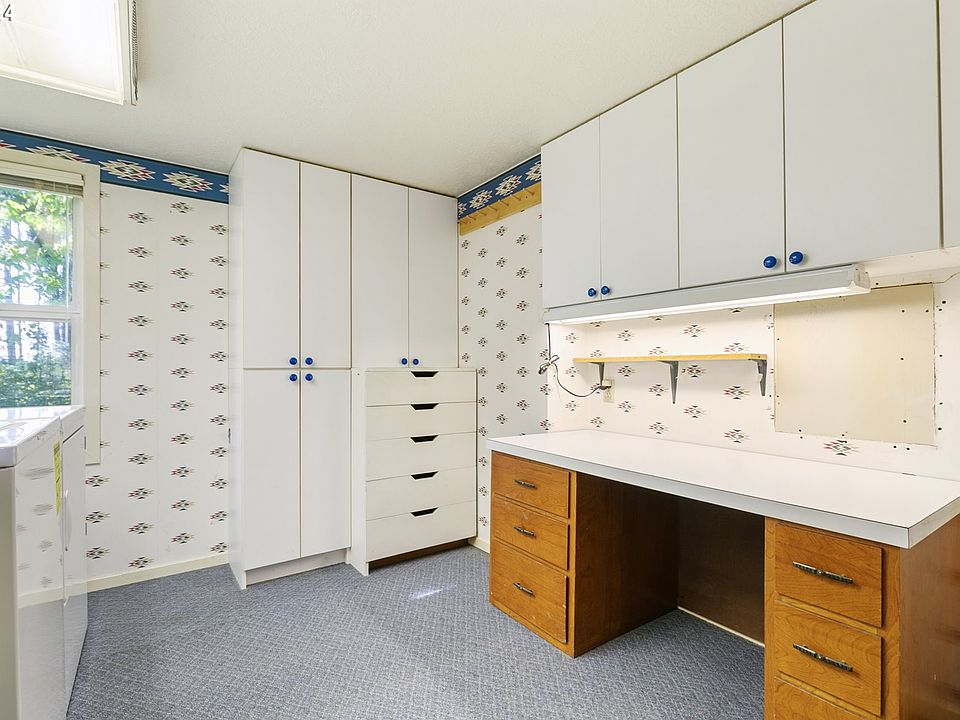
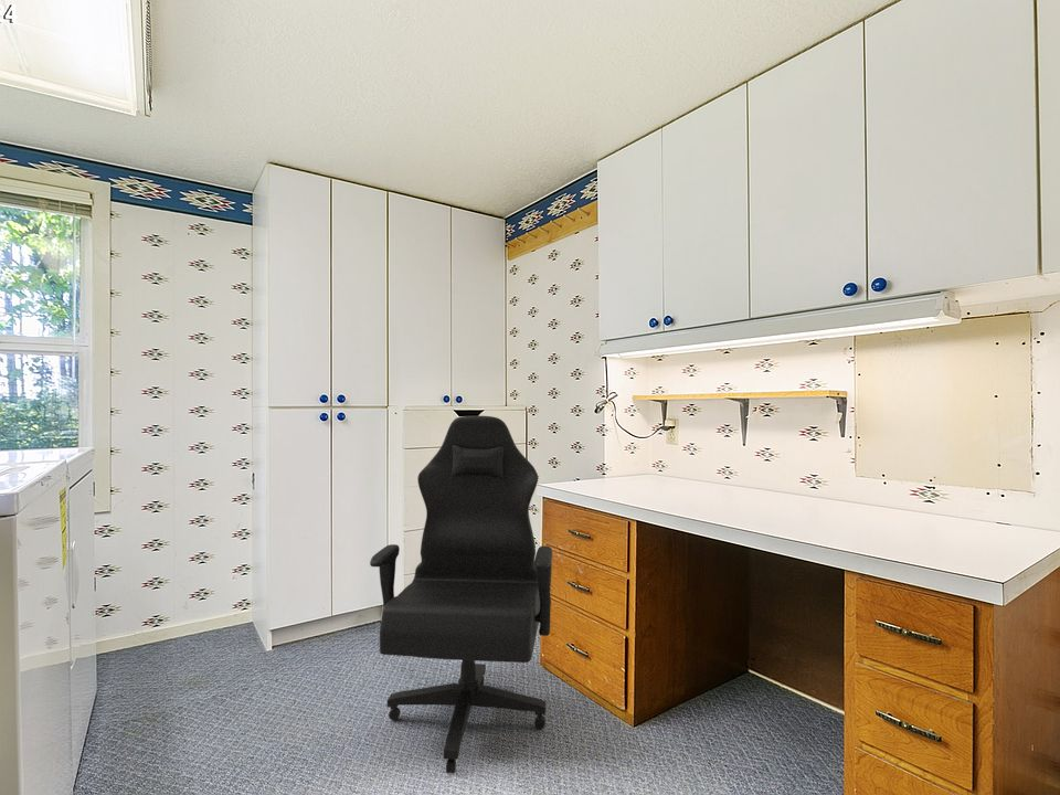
+ office chair (465, 570)
